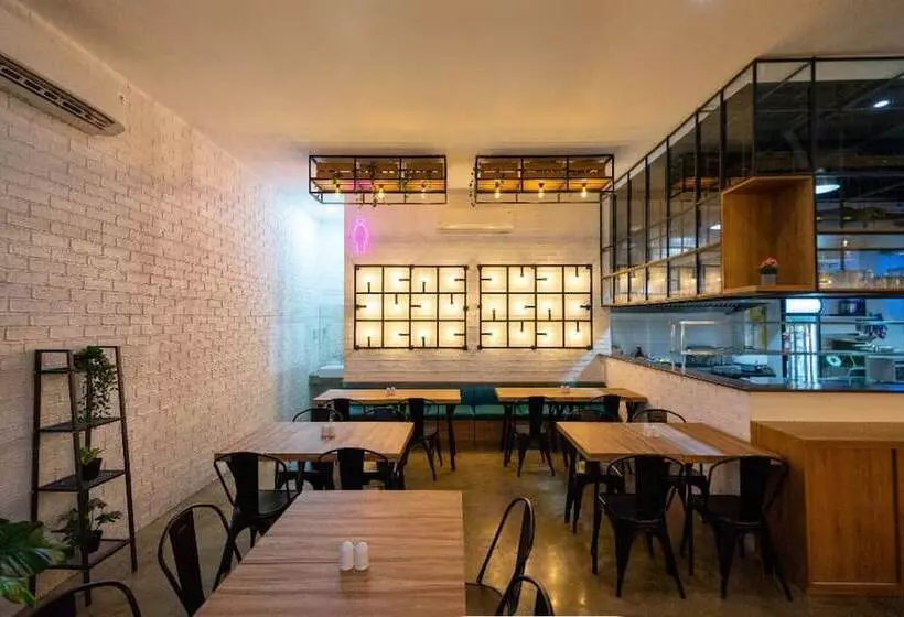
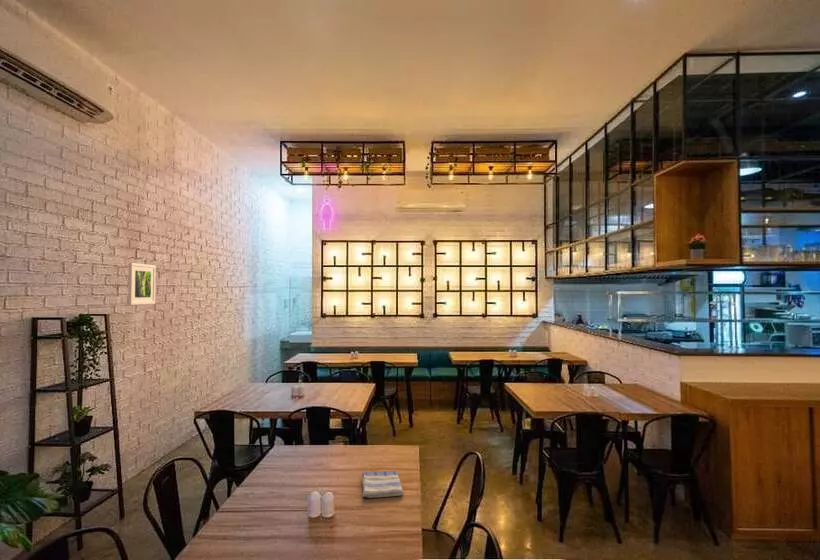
+ dish towel (381, 482)
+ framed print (142, 284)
